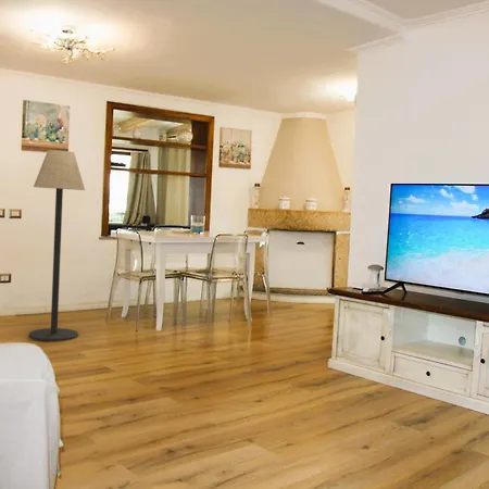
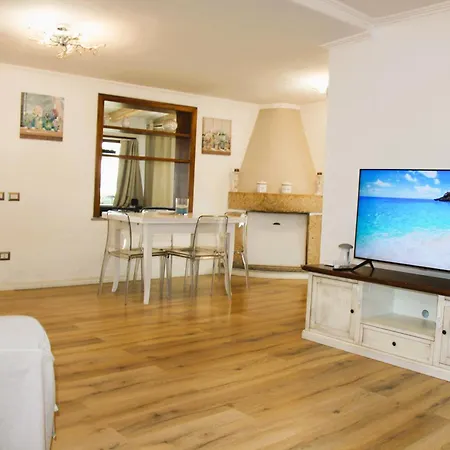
- floor lamp (57, 244)
